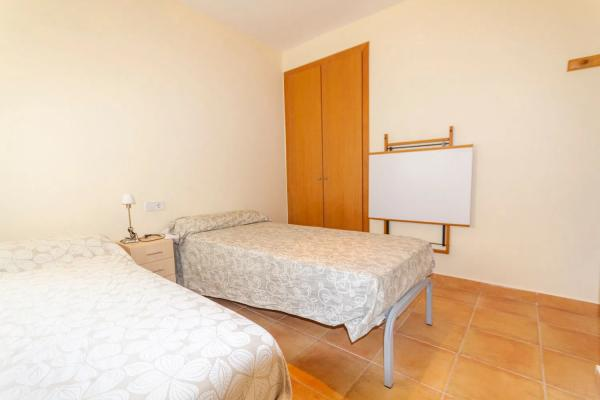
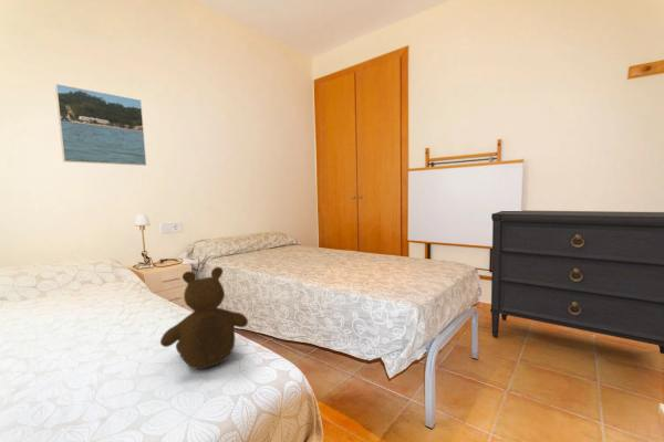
+ dresser (575, 280)
+ teddy bear (203, 313)
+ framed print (104, 128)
